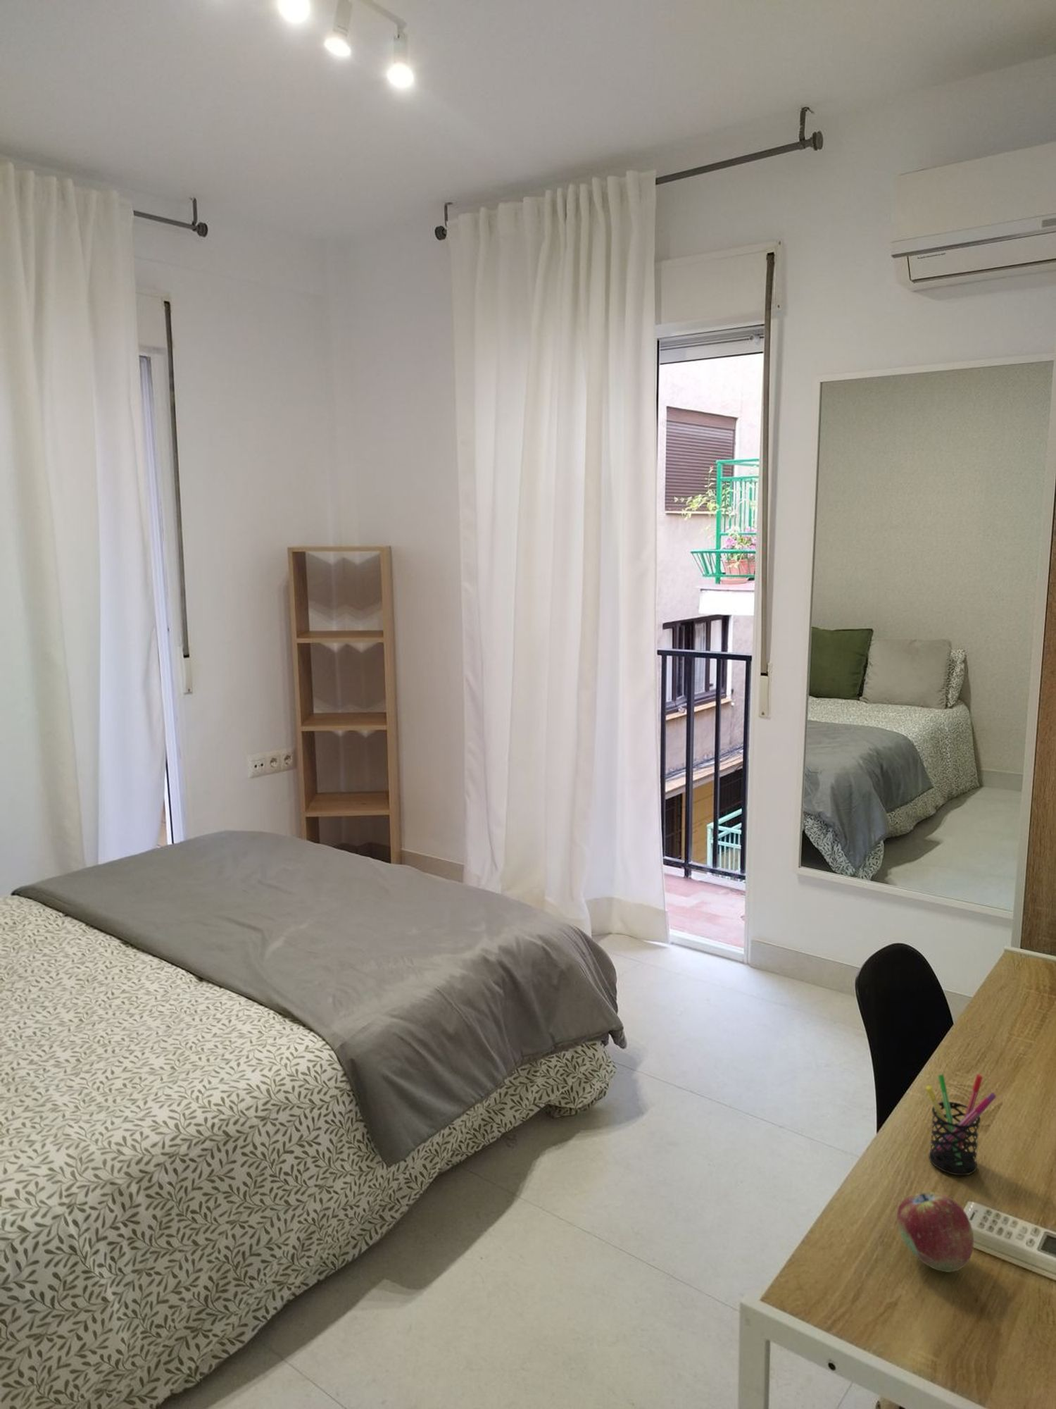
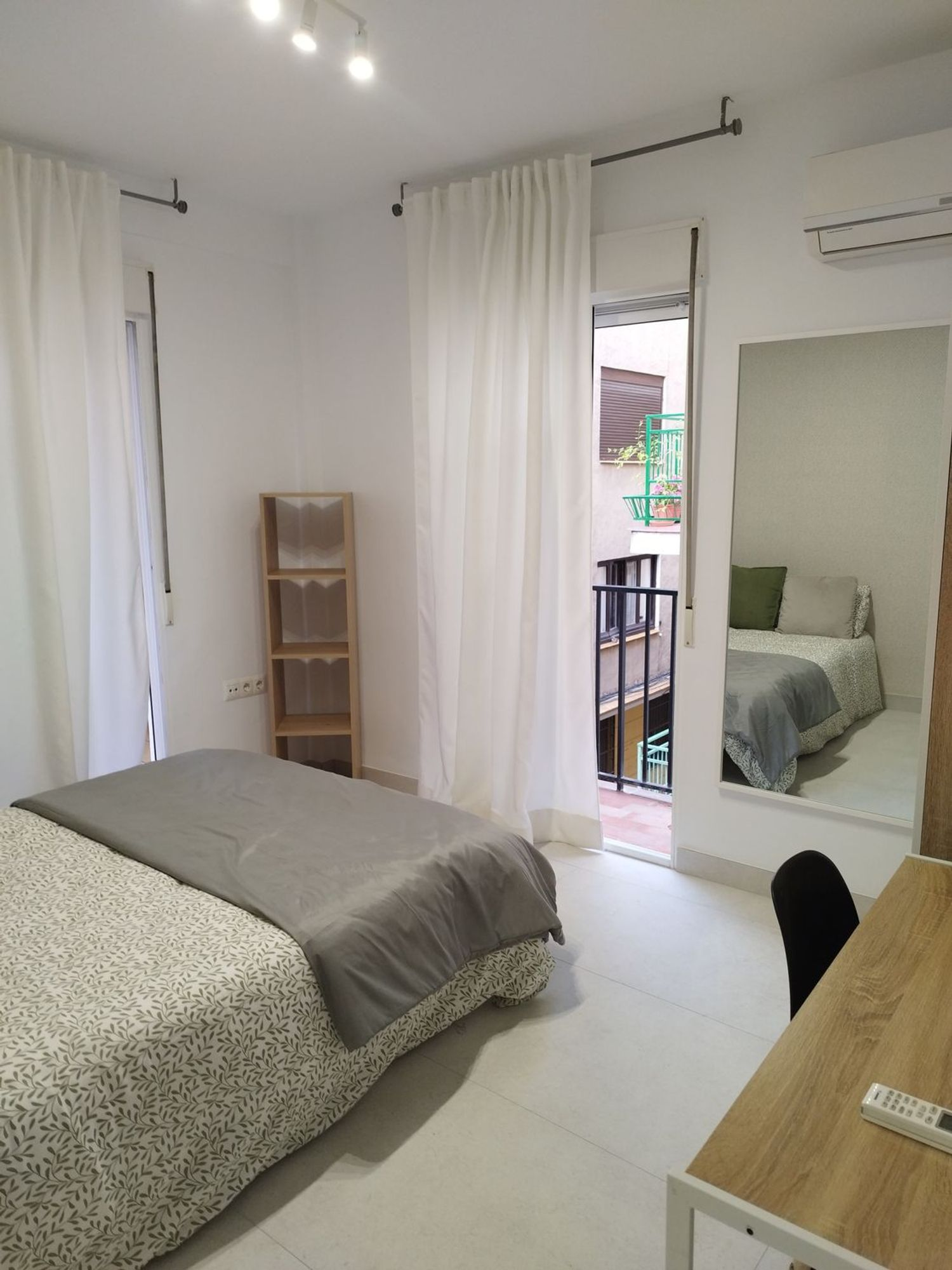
- fruit (934, 1228)
- pen holder (955, 1116)
